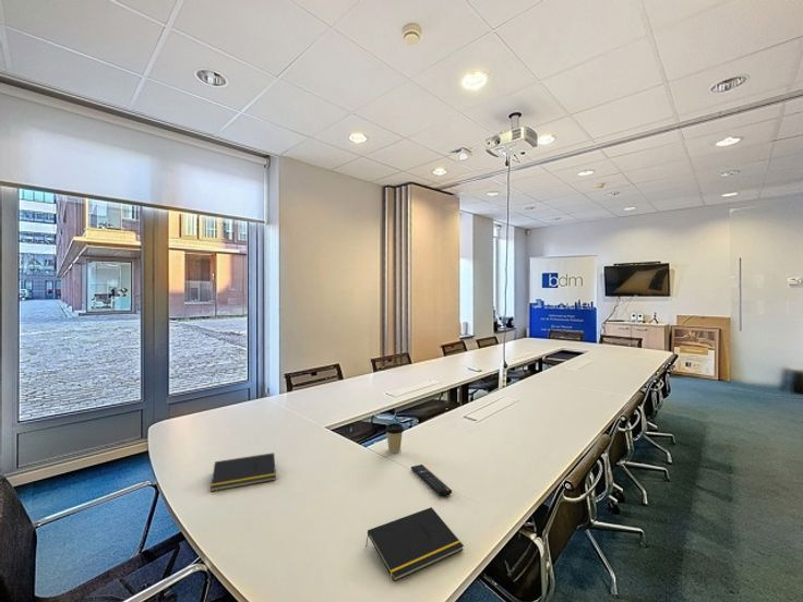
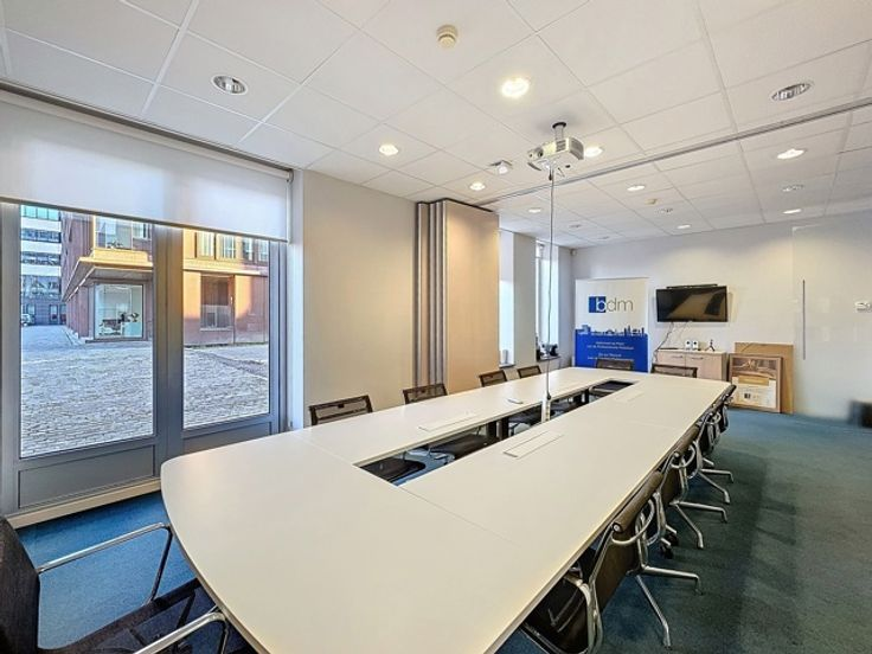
- notepad (415, 540)
- notepad (244, 470)
- remote control (430, 479)
- coffee cup (394, 438)
